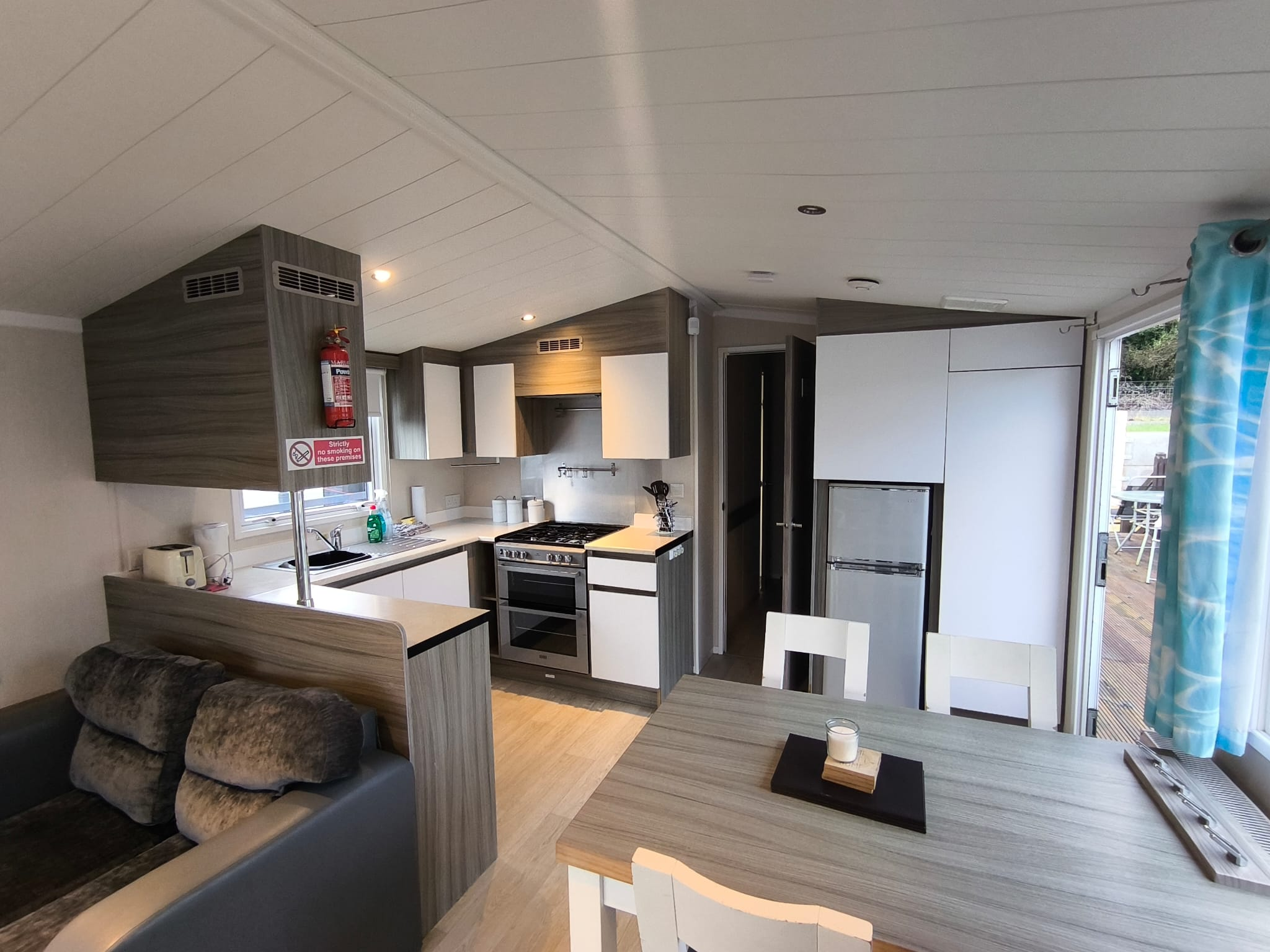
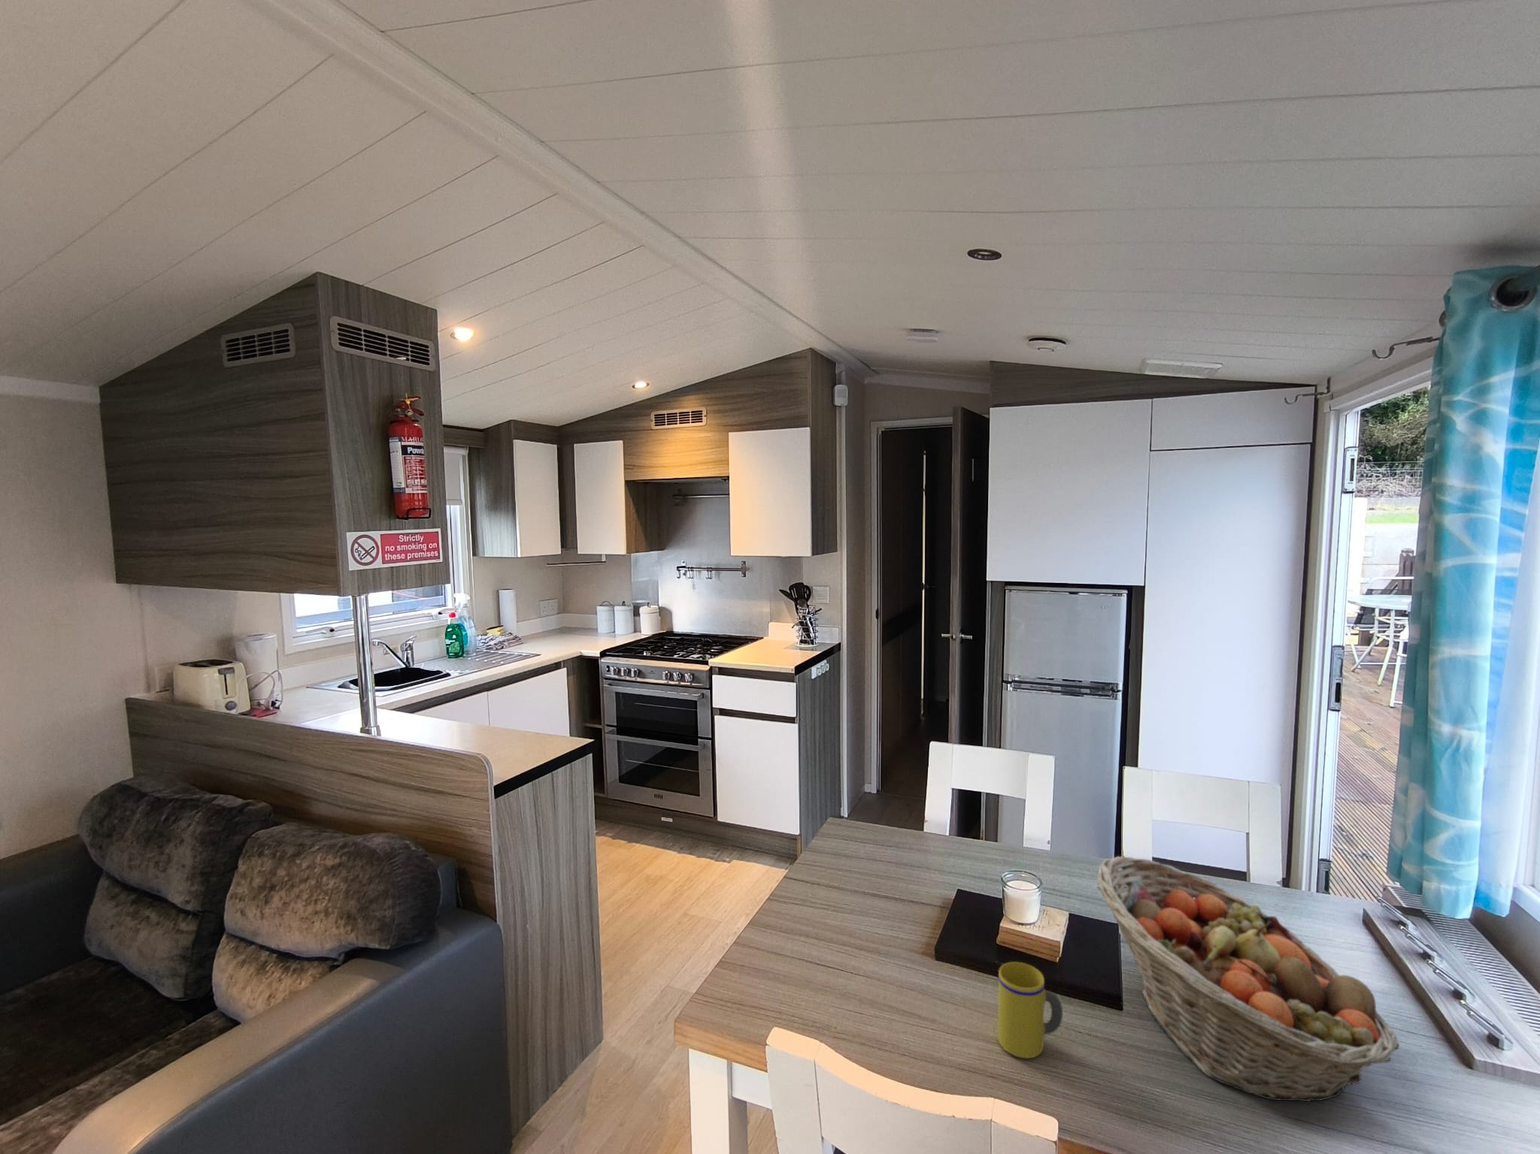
+ fruit basket (1226, 962)
+ mug (1031, 1010)
